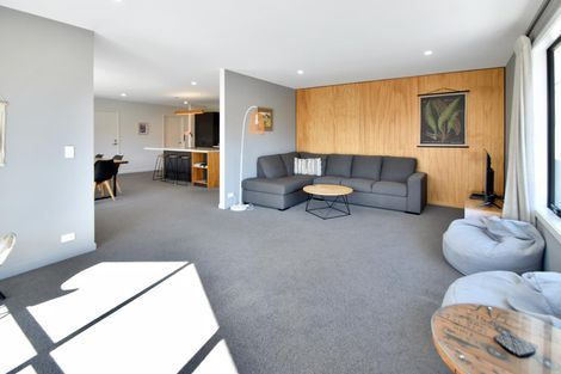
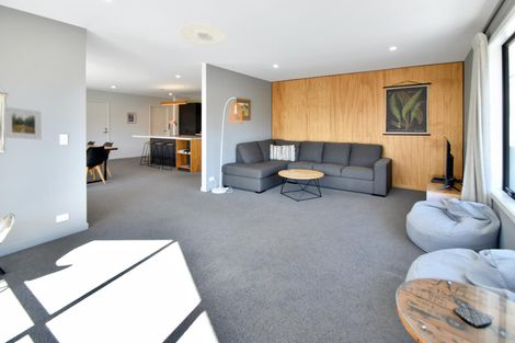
+ ceiling light (202, 32)
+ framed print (23, 124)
